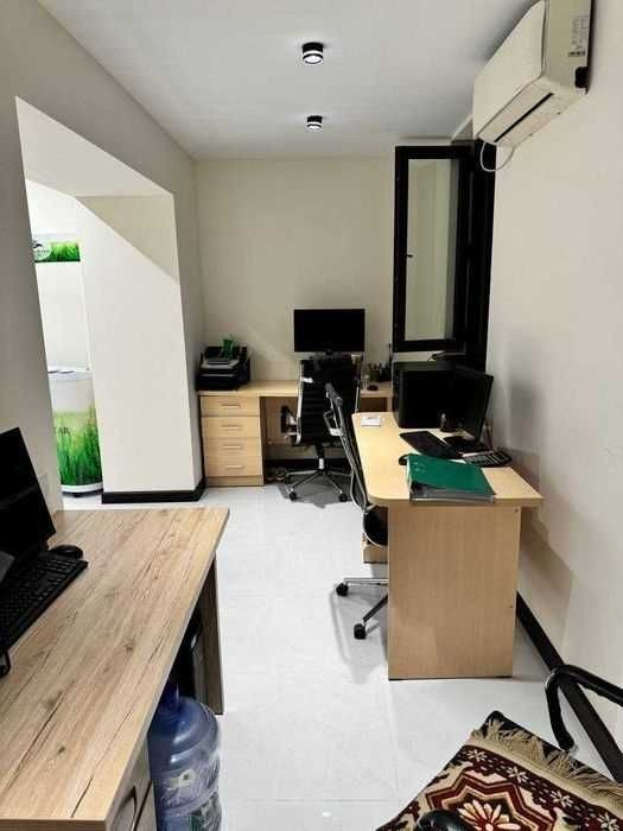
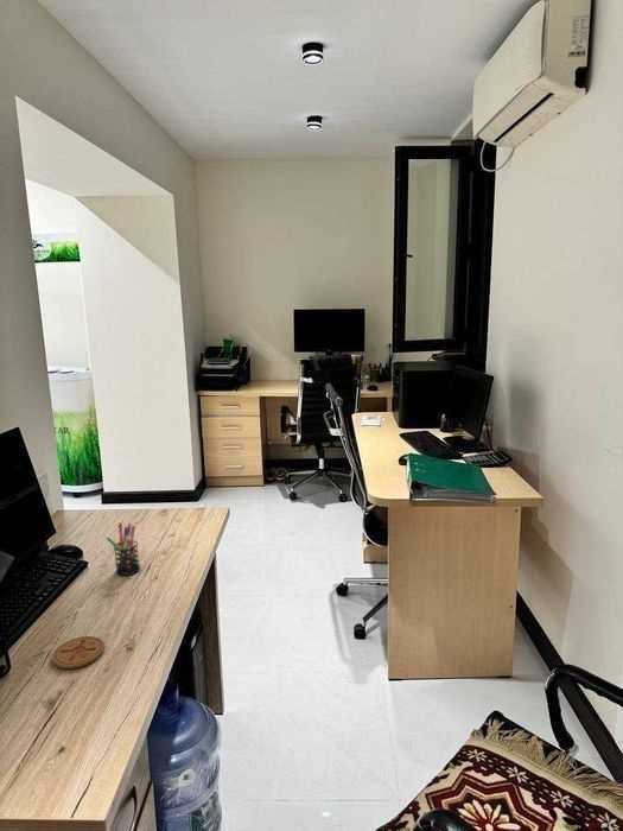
+ coaster (78, 651)
+ pen holder (122, 548)
